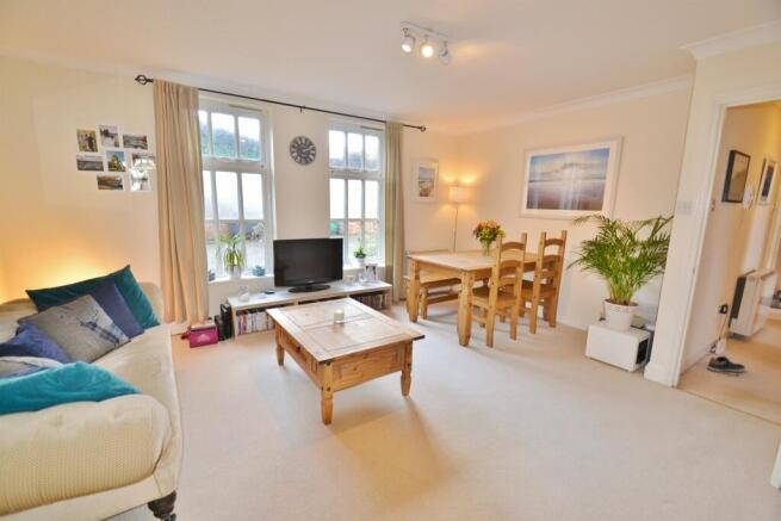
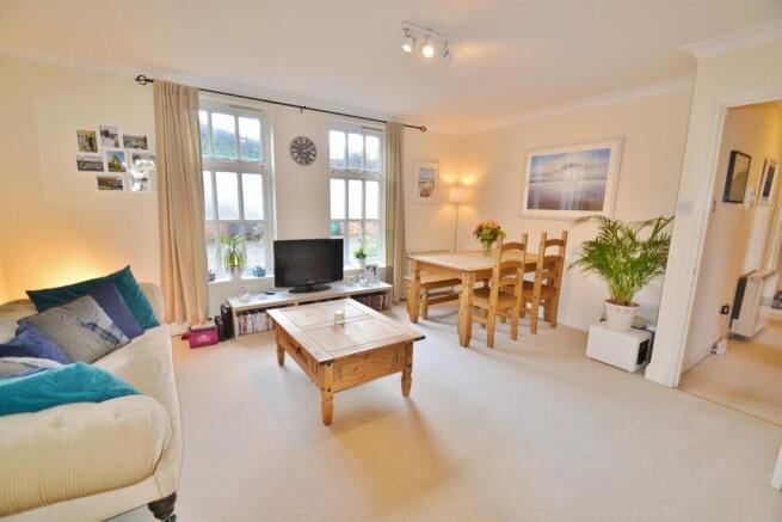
- sneaker (725, 362)
